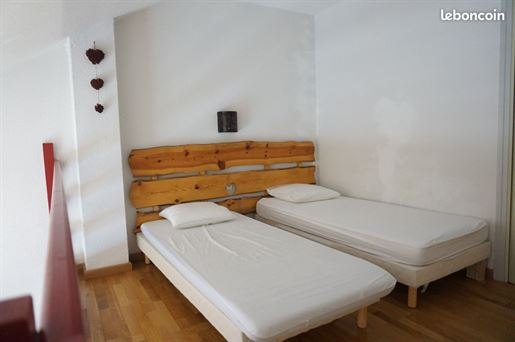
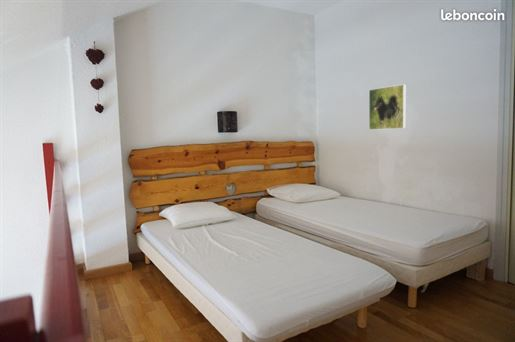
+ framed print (386, 108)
